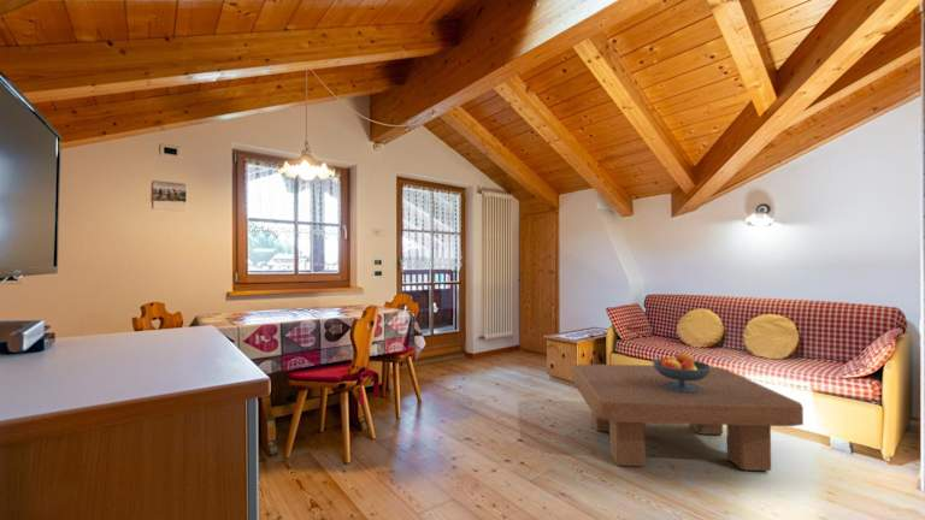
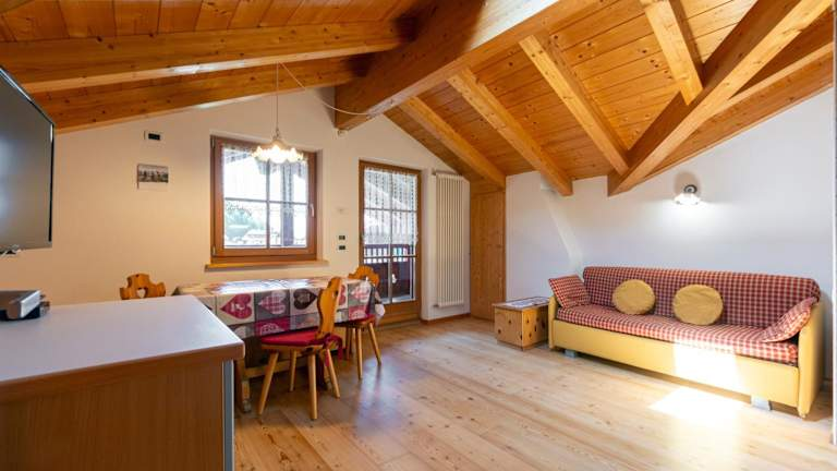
- coffee table (668, 413)
- fruit bowl (681, 371)
